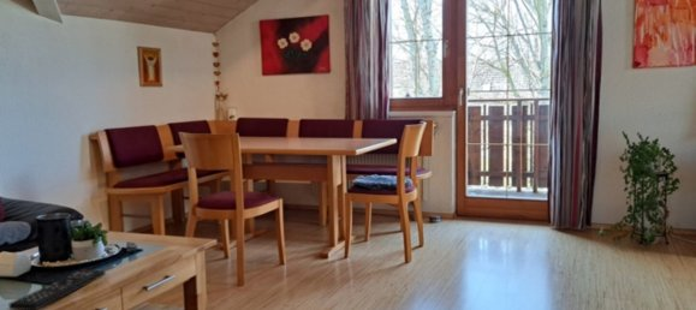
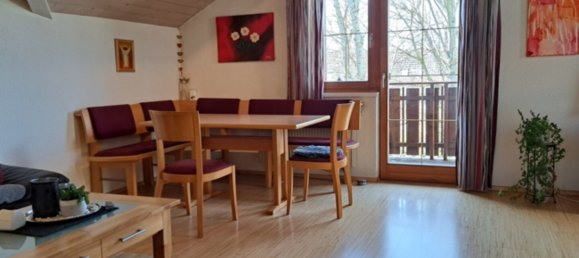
- remote control (61, 287)
